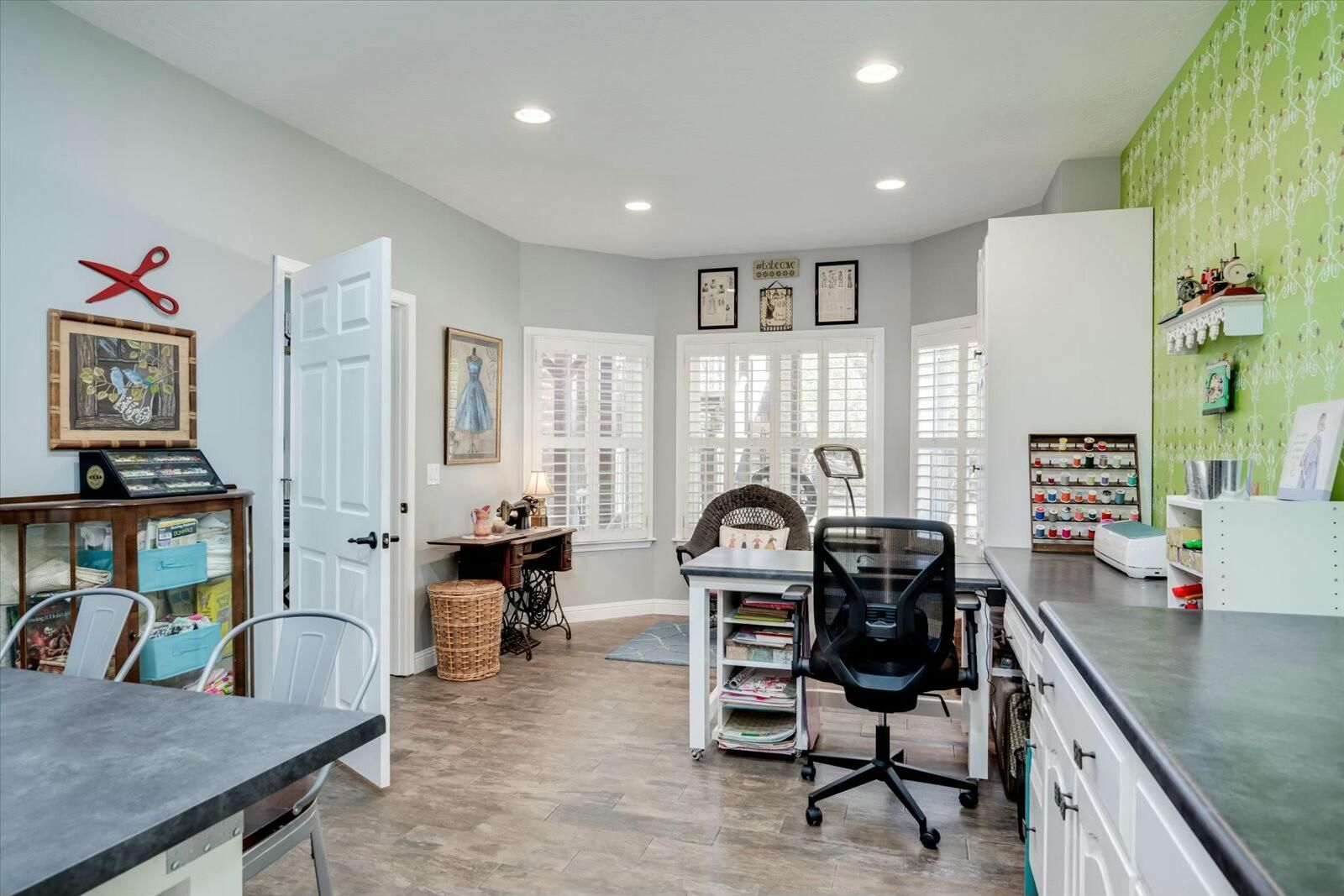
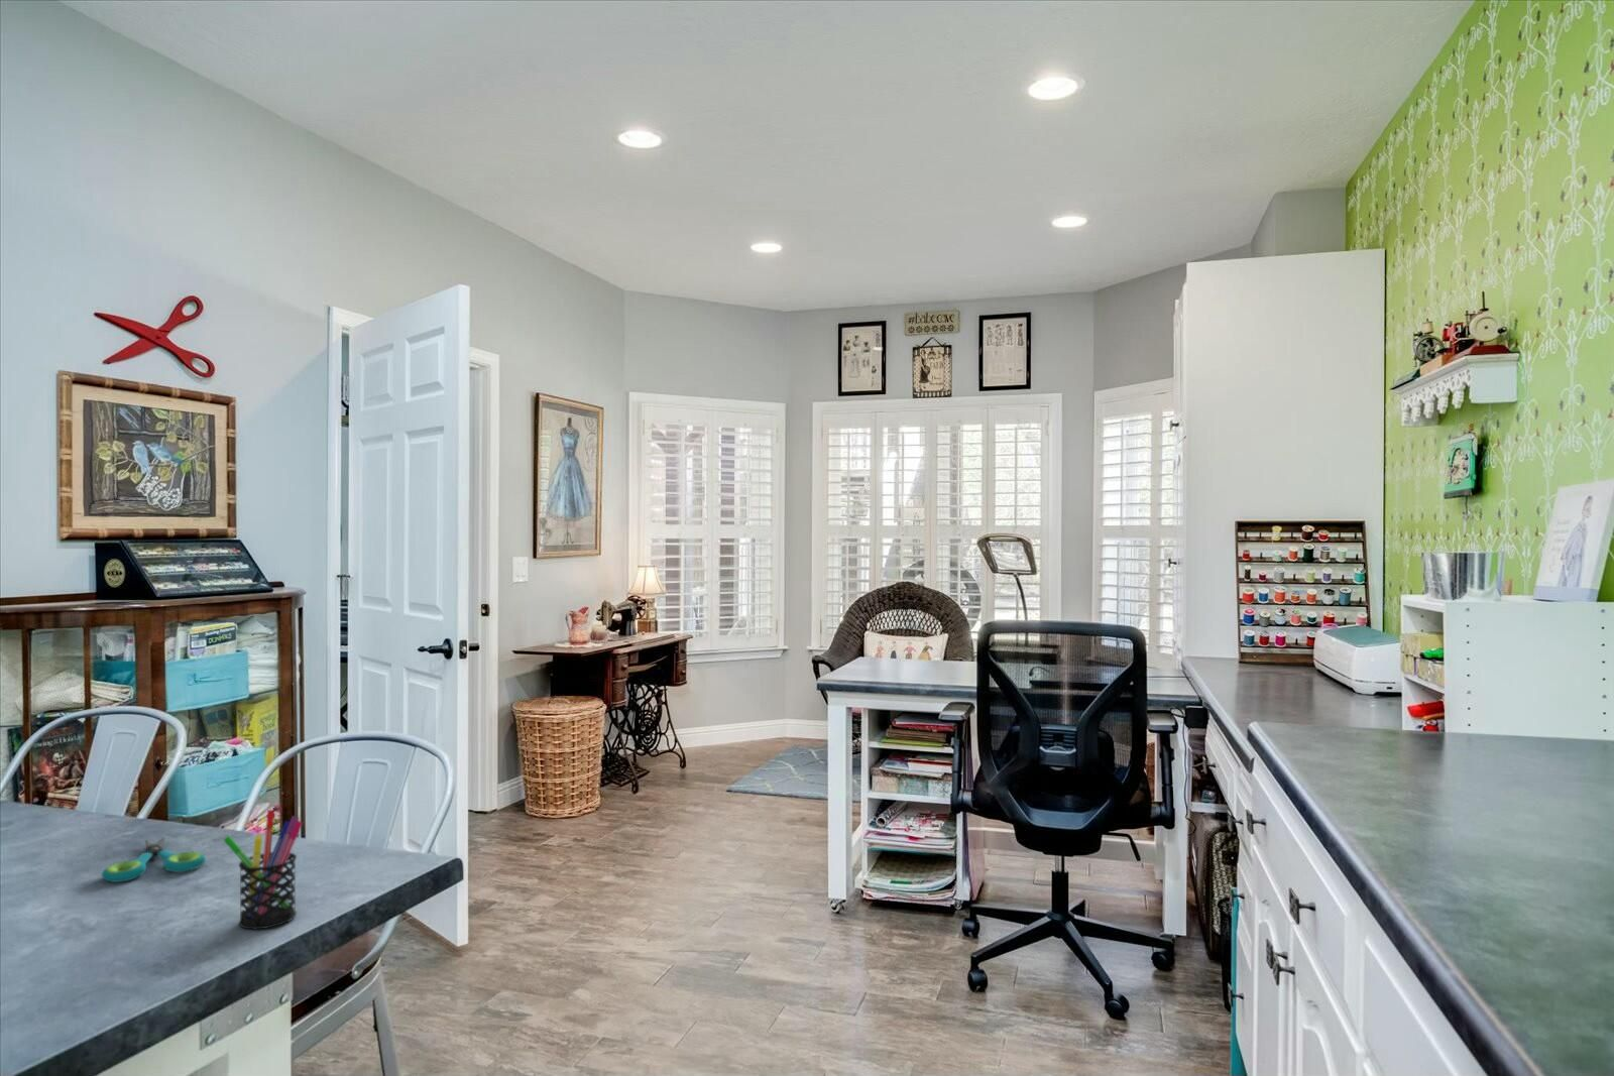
+ pen holder (262, 867)
+ scissors (155, 853)
